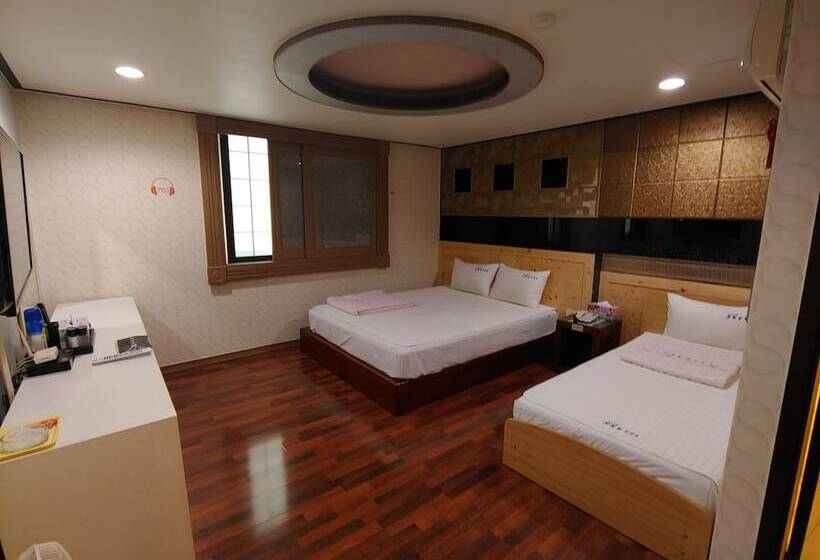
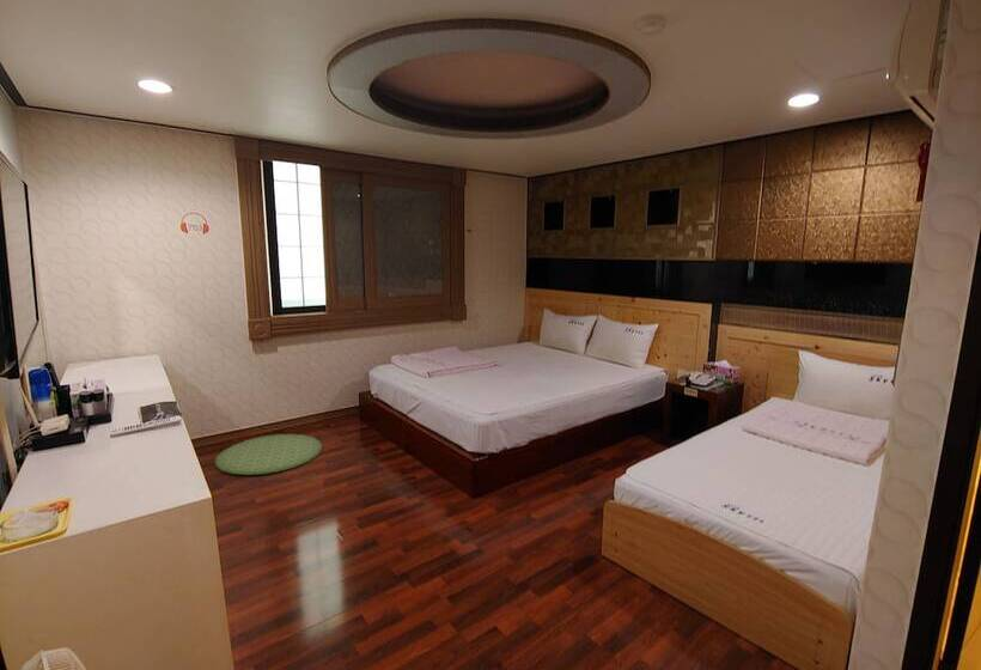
+ bath mat (270, 452)
